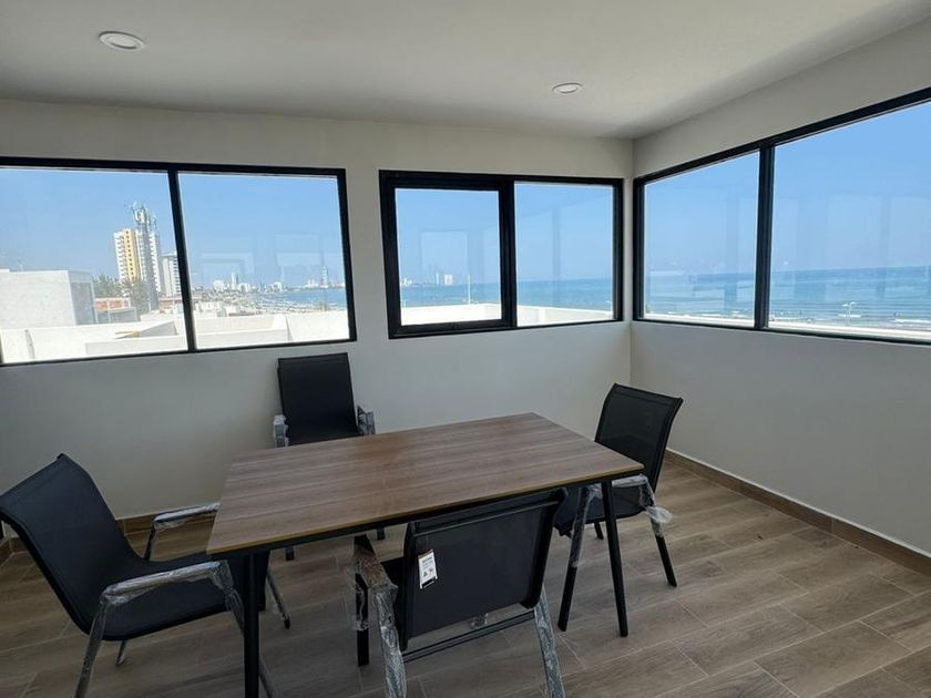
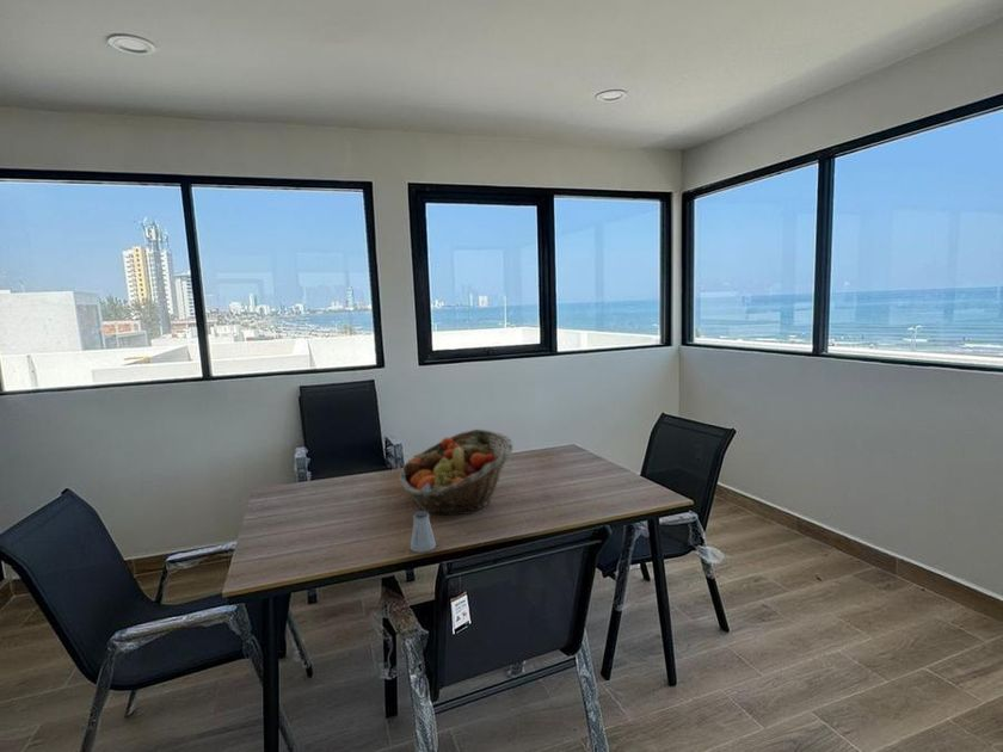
+ fruit basket (456, 469)
+ saltshaker (421, 530)
